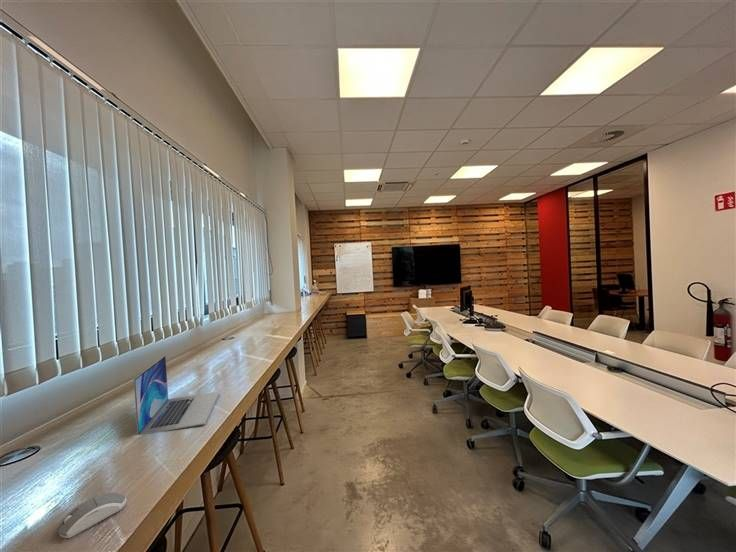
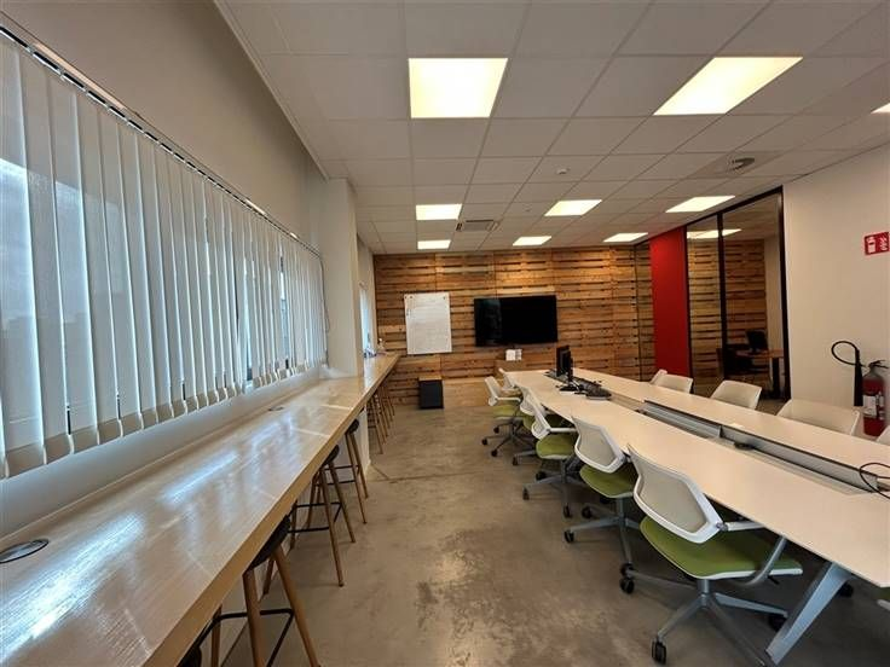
- computer mouse (93, 508)
- laptop (182, 397)
